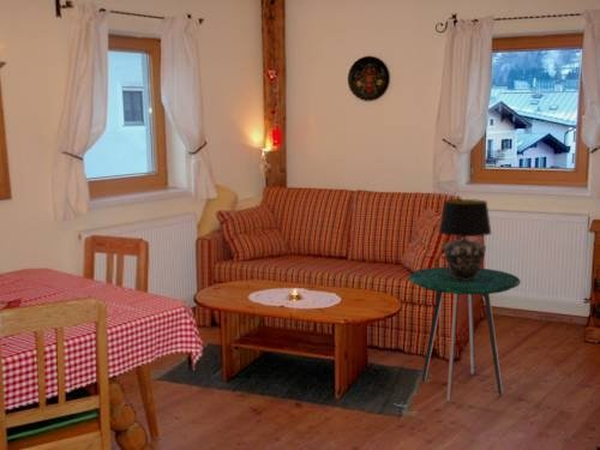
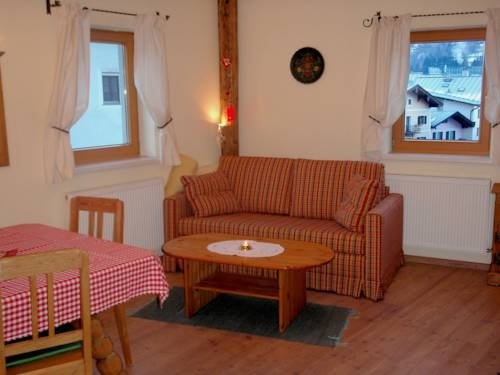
- side table (455, 332)
- table lamp (464, 239)
